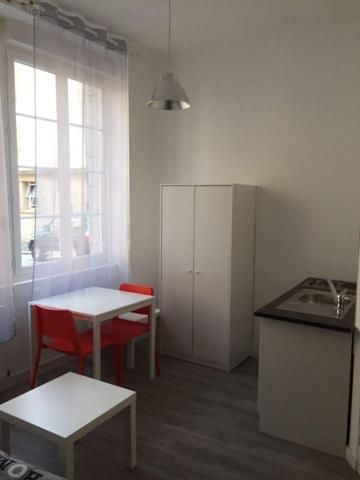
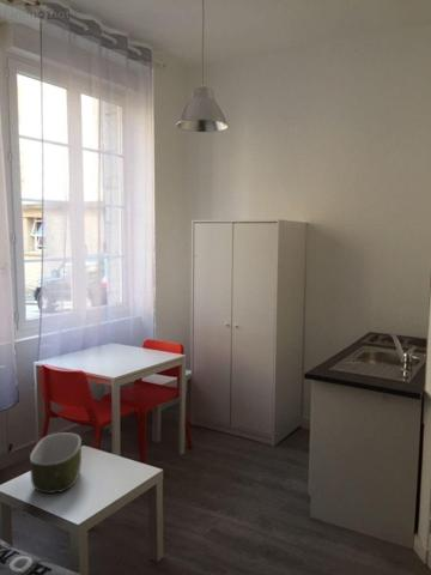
+ bowl (57, 464)
